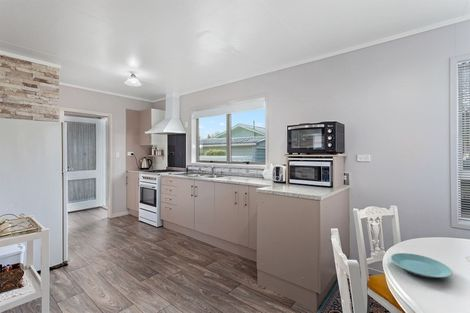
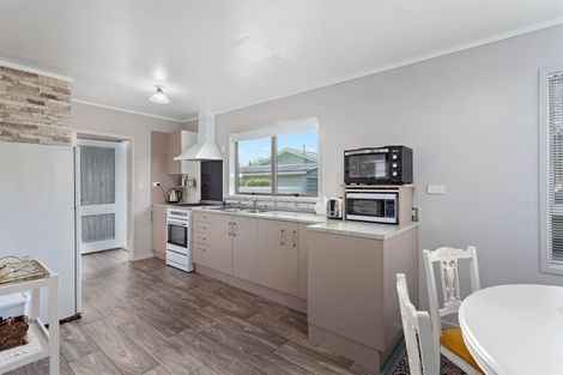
- plate (419, 266)
